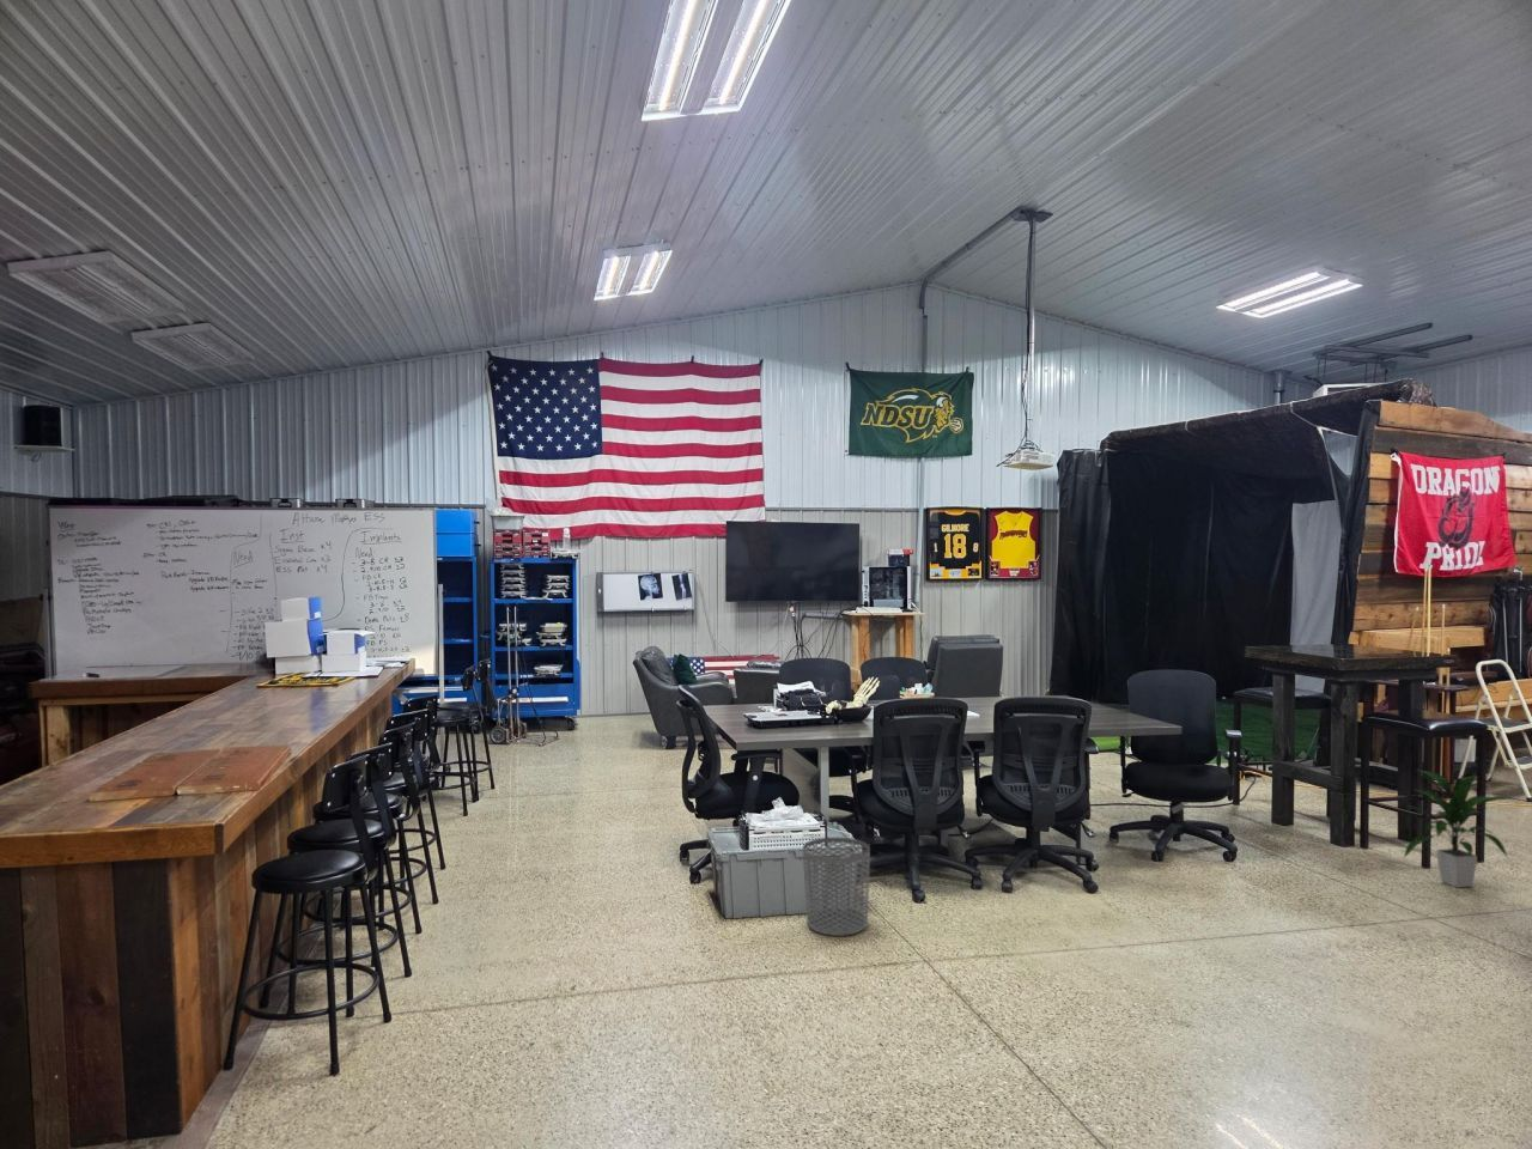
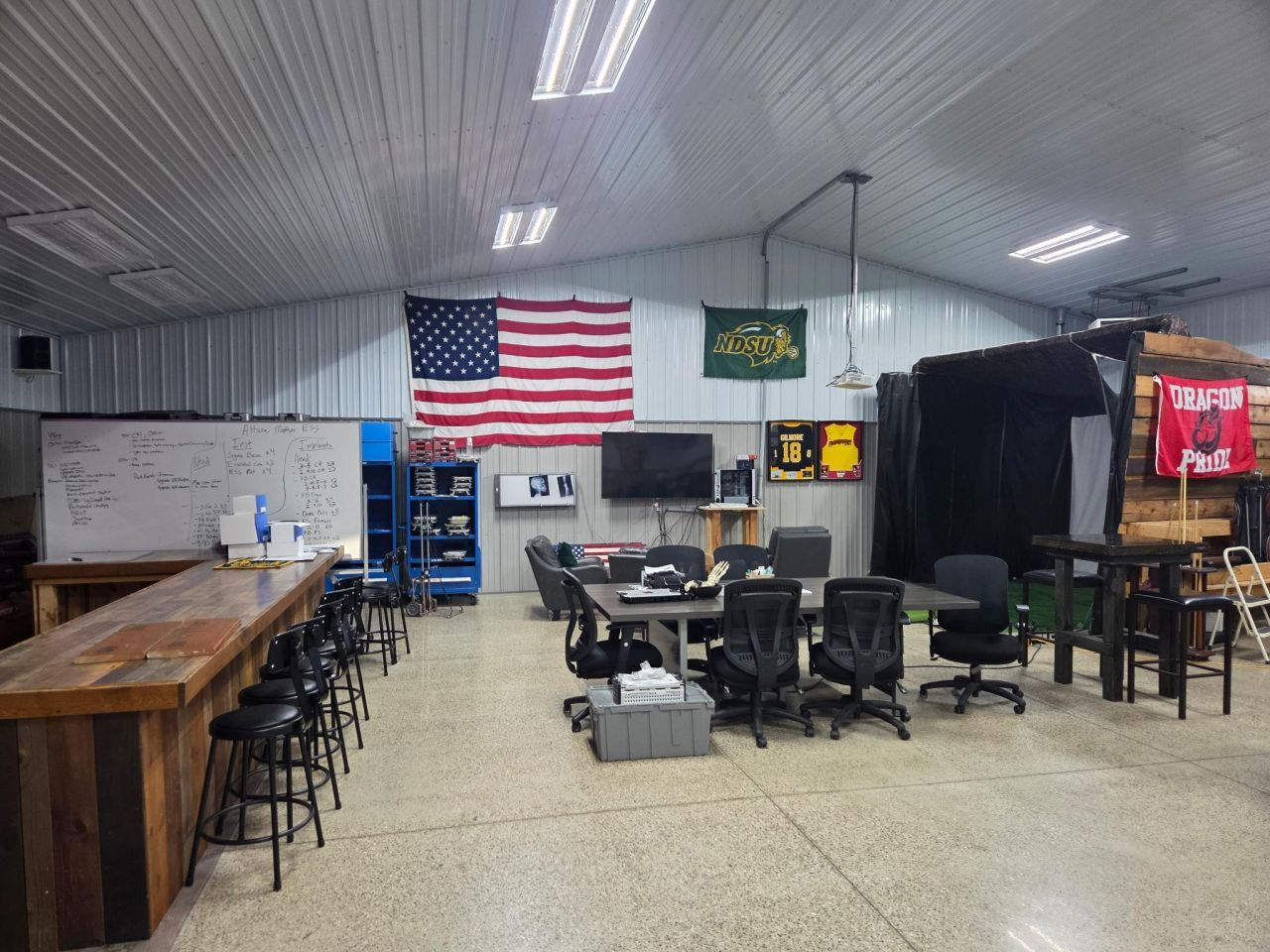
- indoor plant (1451, 823)
- waste bin (837, 886)
